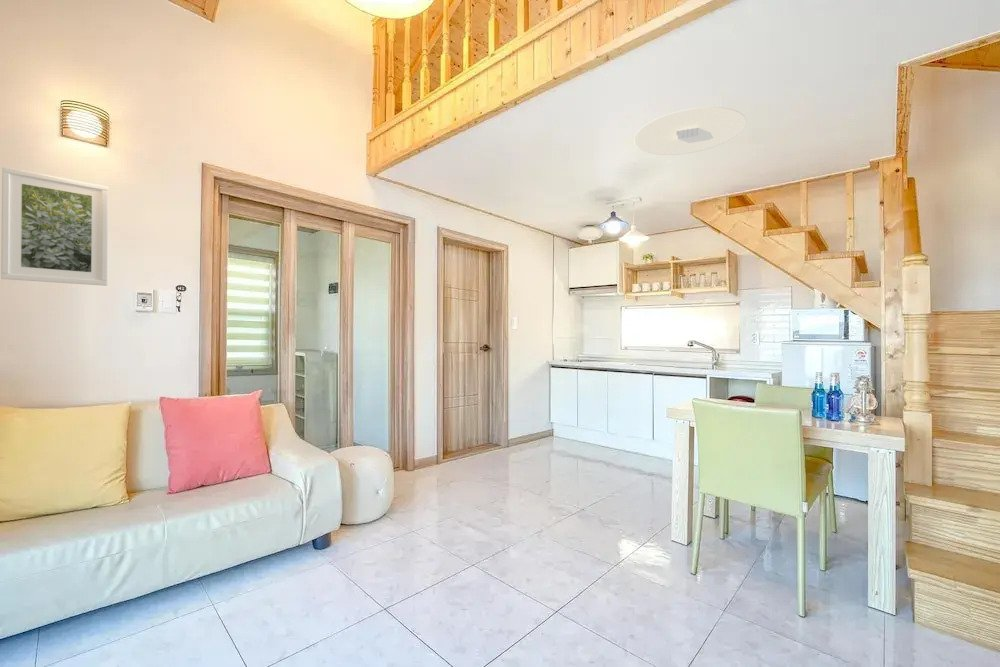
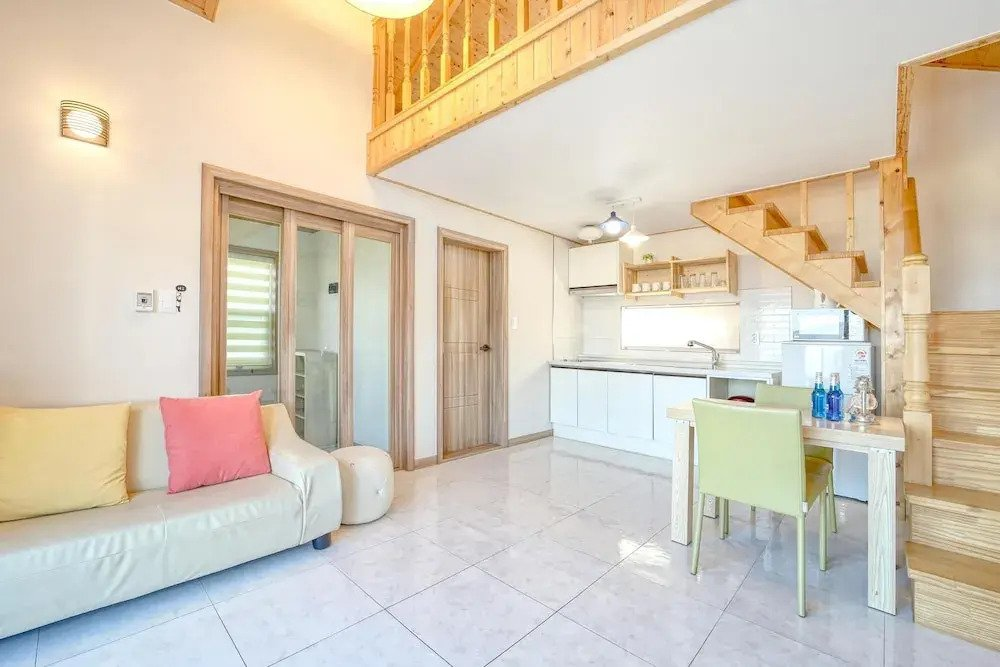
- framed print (57, 230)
- ceiling light (687, 128)
